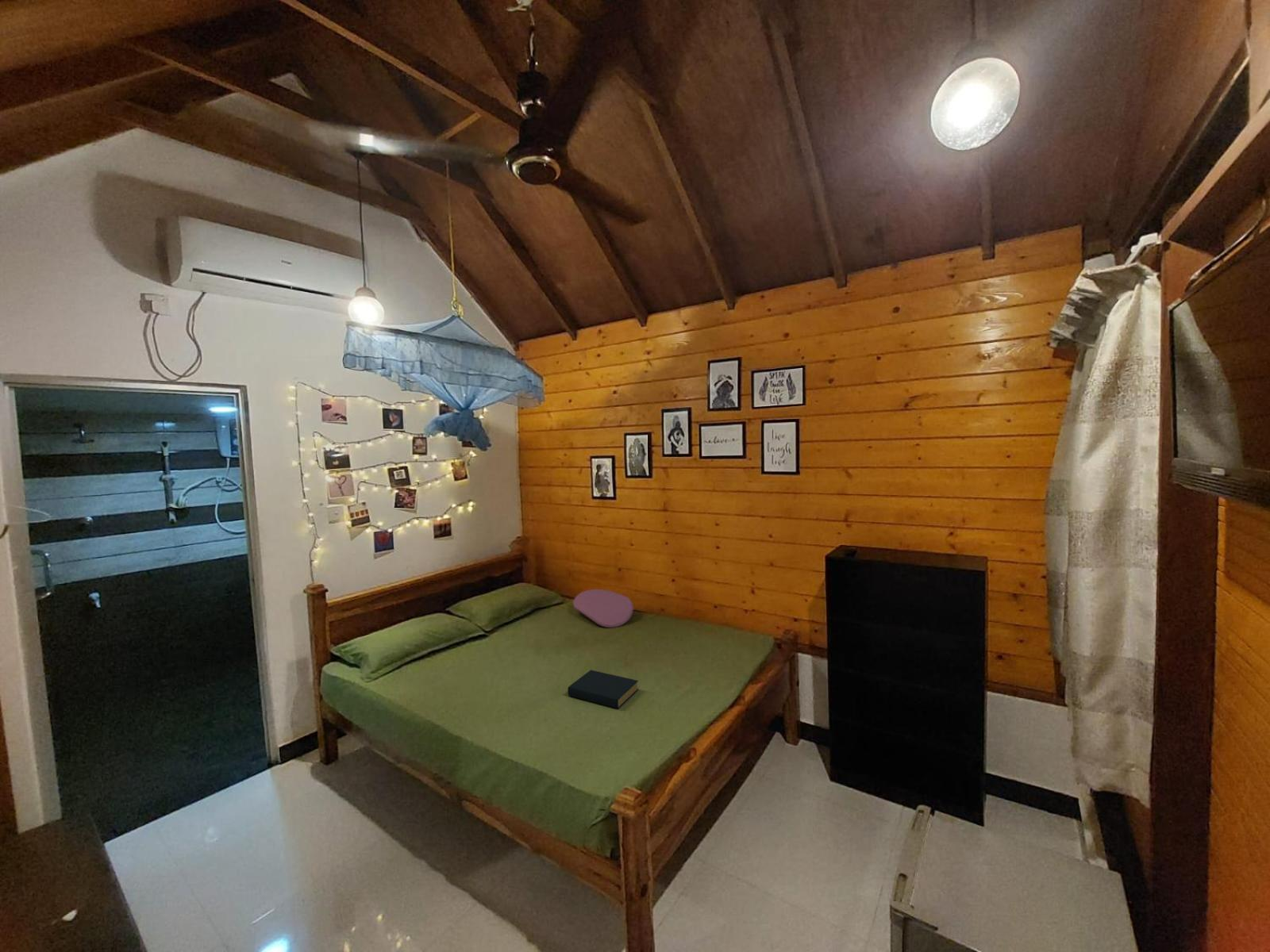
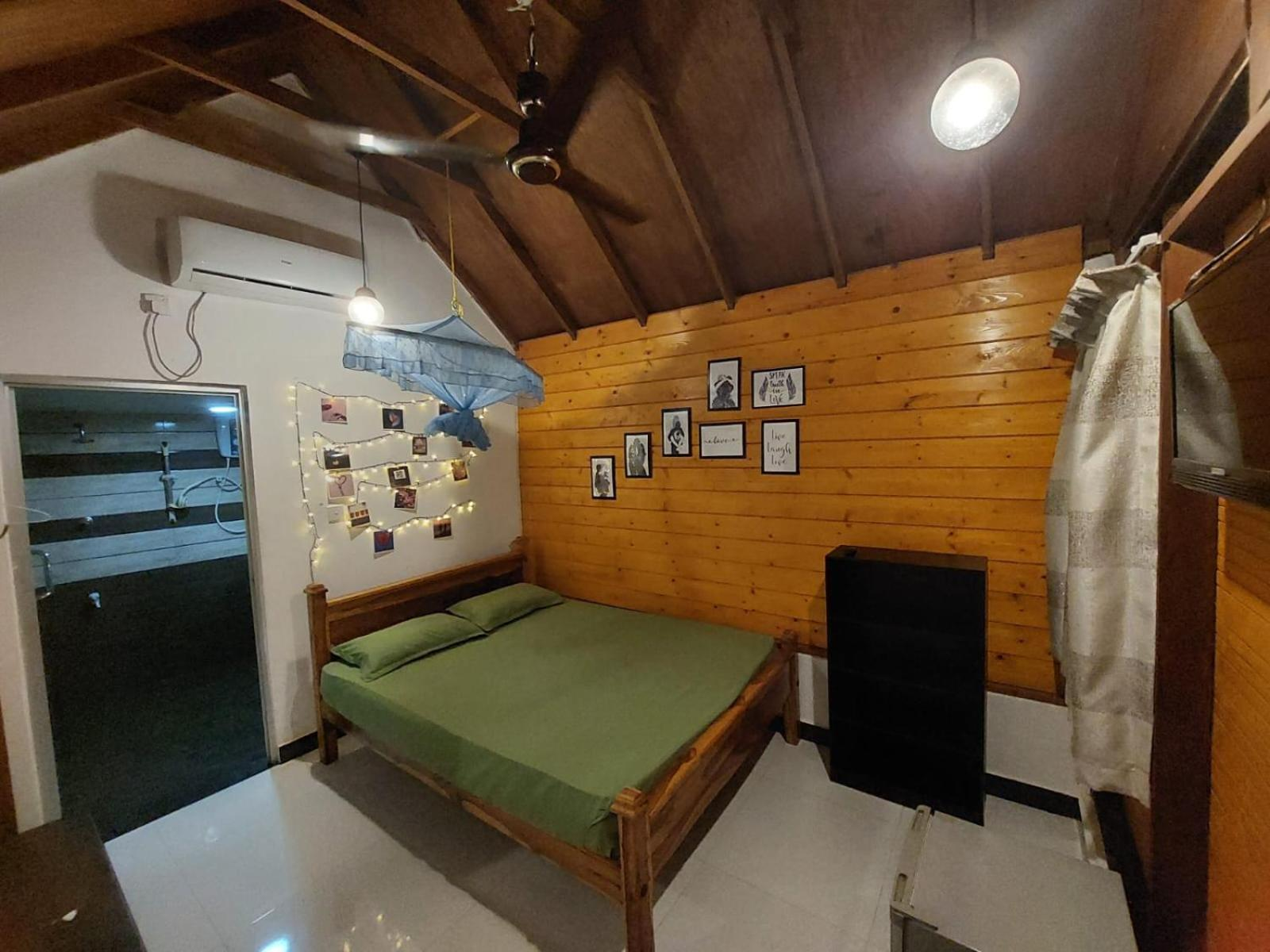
- cushion (601, 606)
- hardback book (603, 688)
